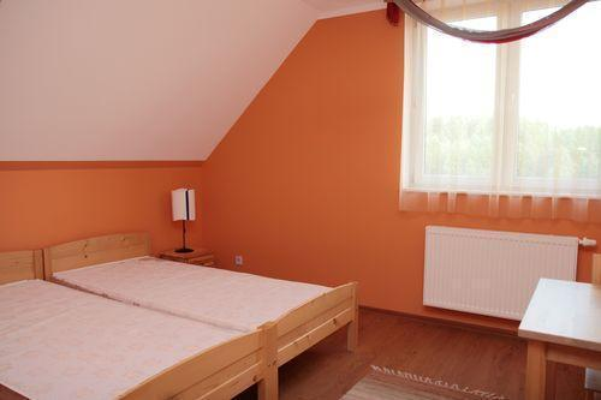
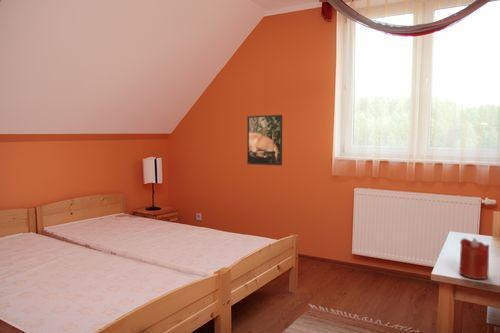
+ candle (474, 256)
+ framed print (264, 140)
